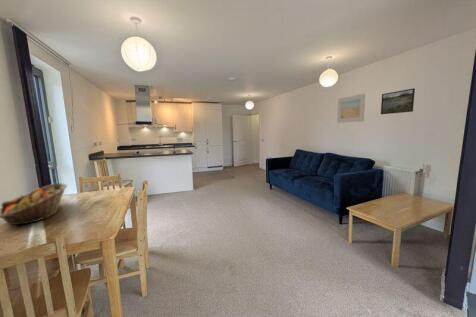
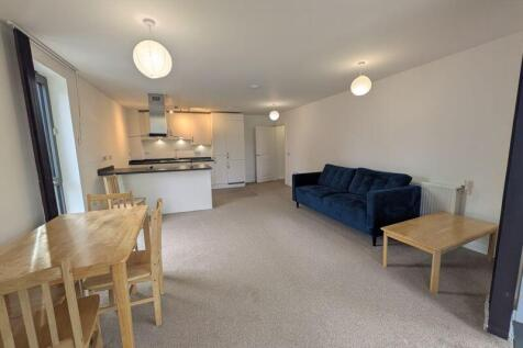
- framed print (350, 109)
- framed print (396, 102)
- fruit basket (35, 202)
